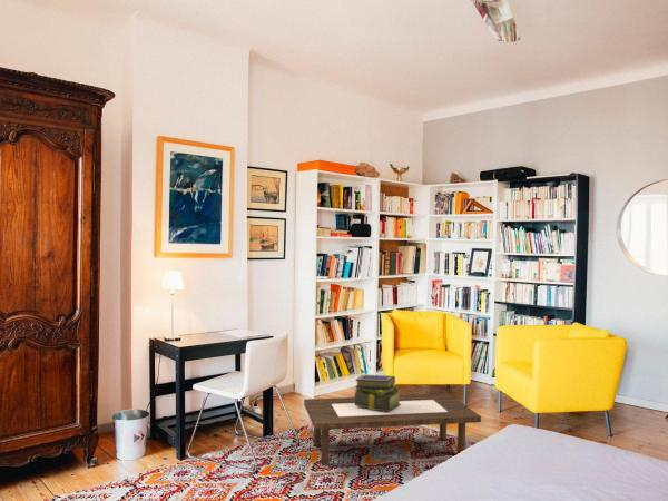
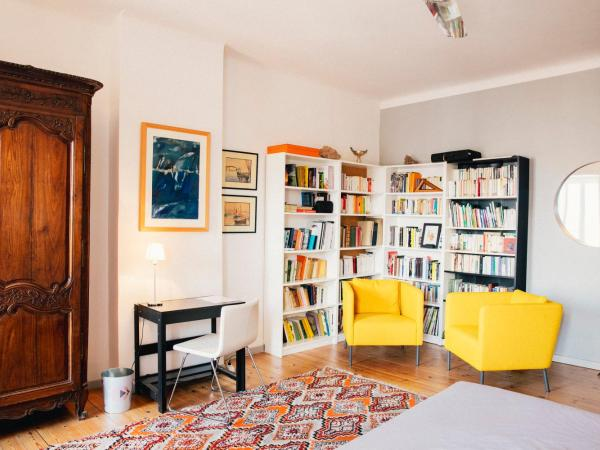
- coffee table (387, 425)
- stack of books (375, 391)
